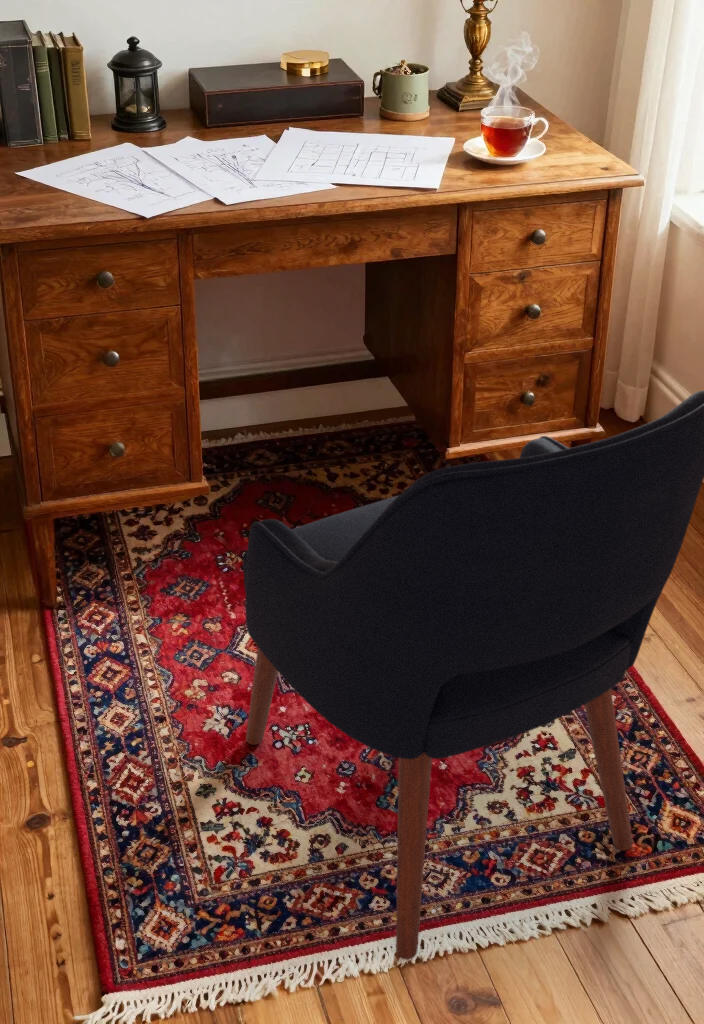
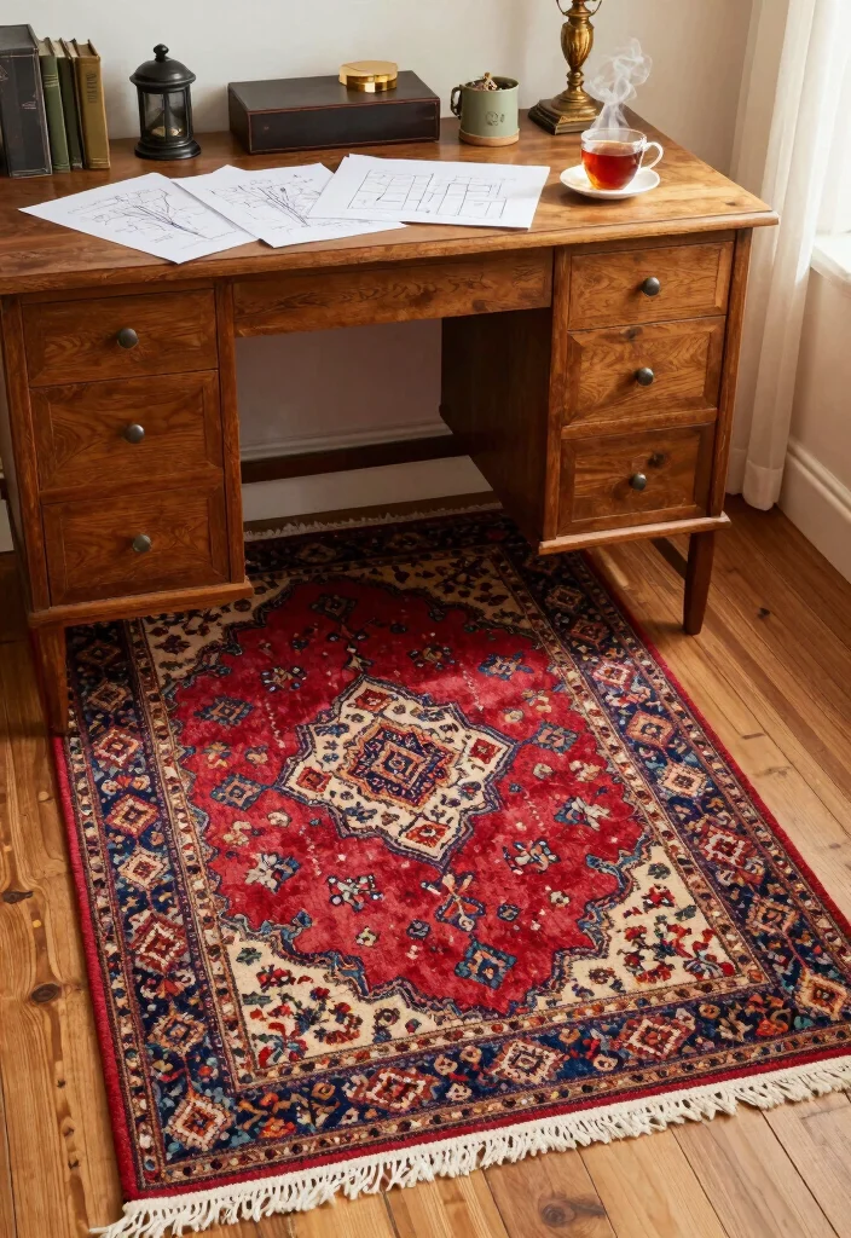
- chair (458, 605)
